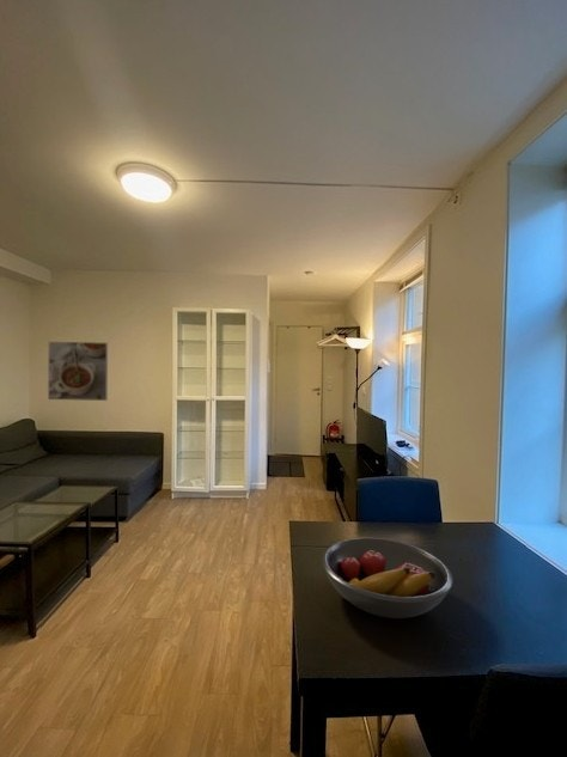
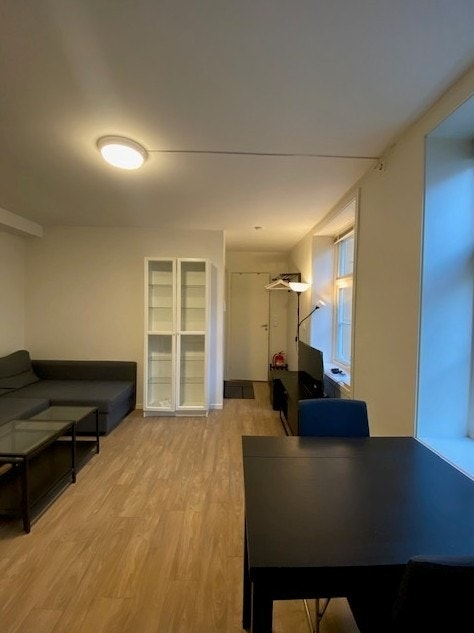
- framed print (78, 371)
- fruit bowl (384, 576)
